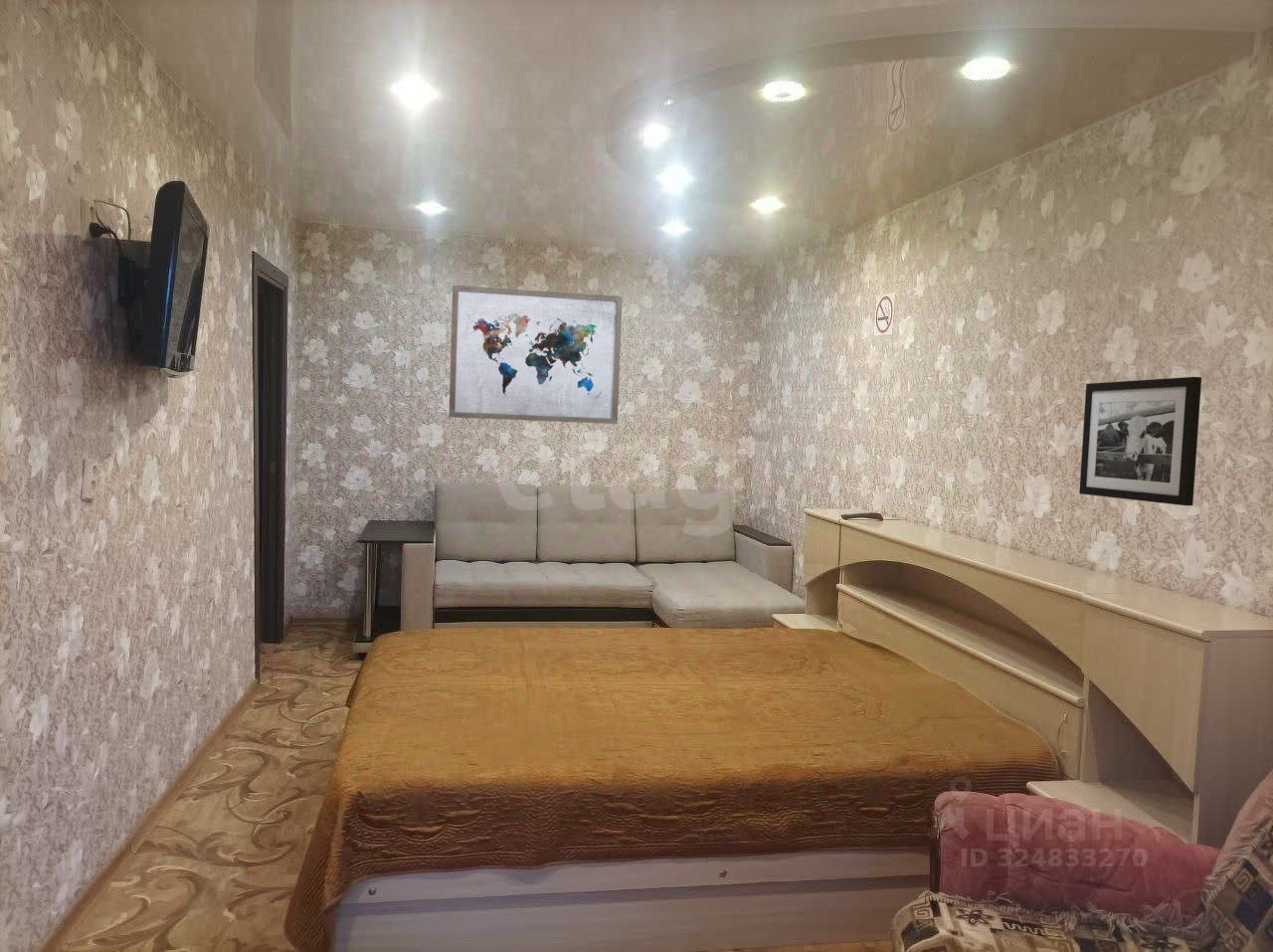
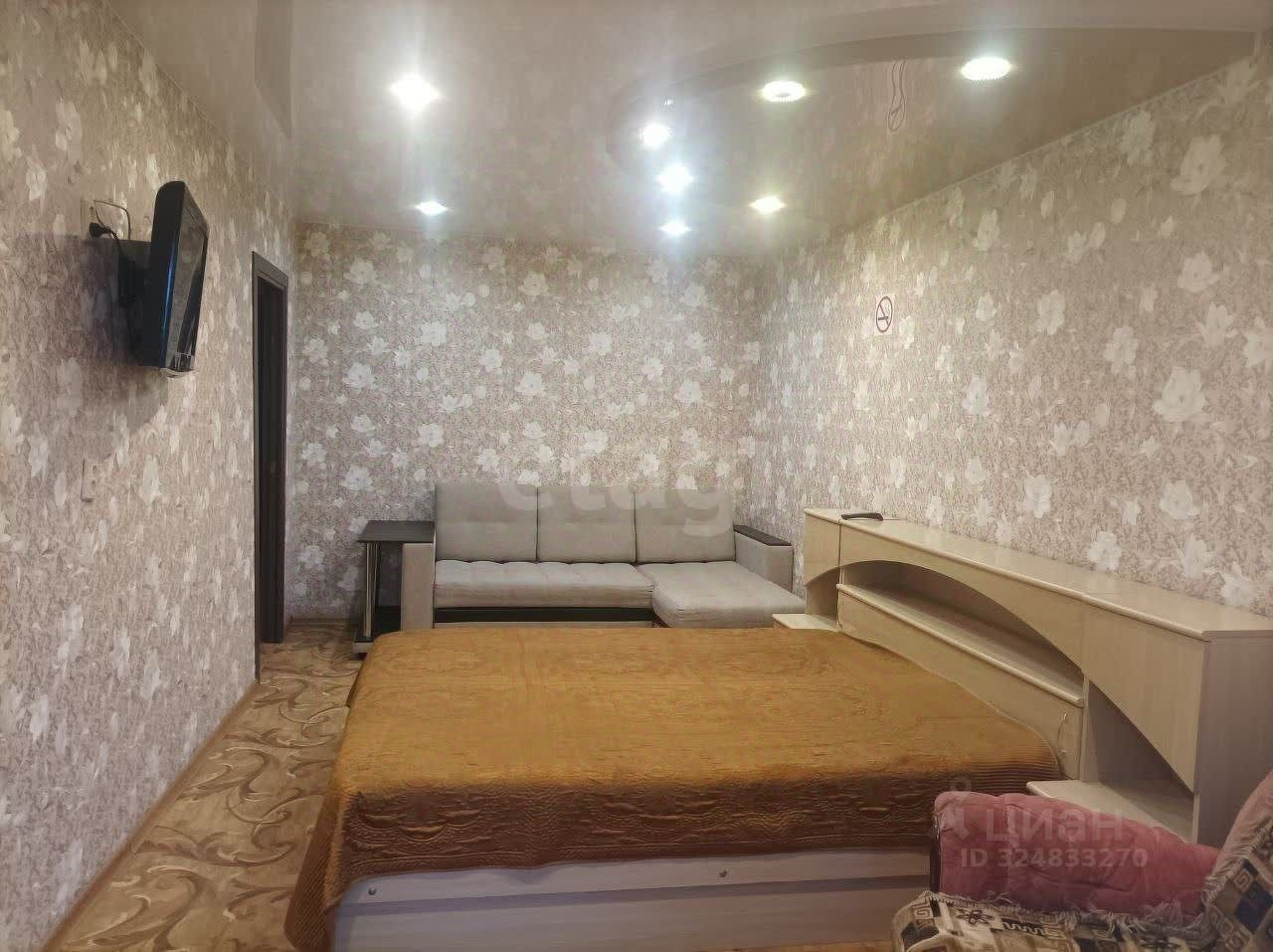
- wall art (536, 355)
- picture frame (1135, 440)
